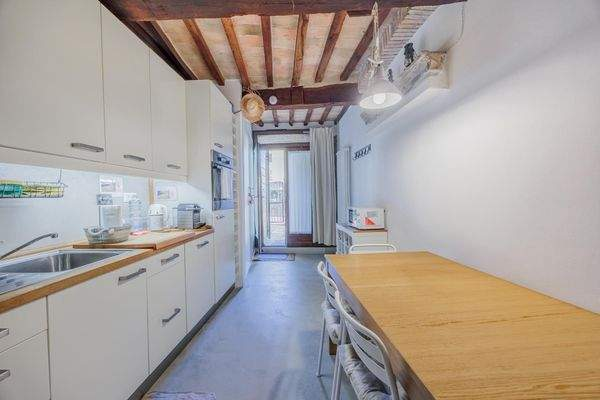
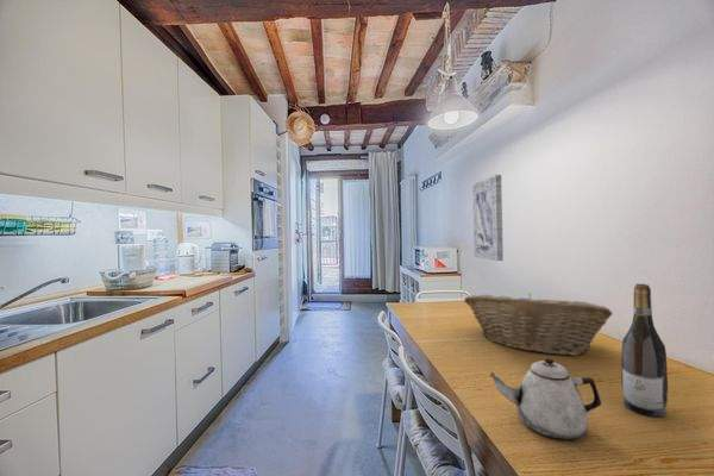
+ teapot (541, 390)
+ wine bottle (643, 346)
+ wall art (486, 219)
+ fruit basket (531, 315)
